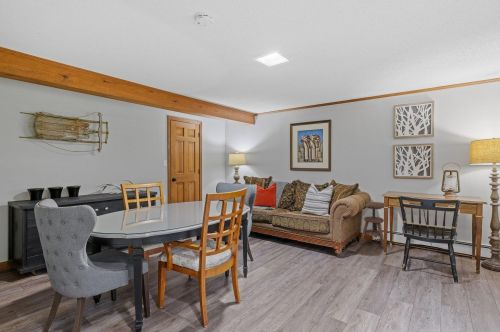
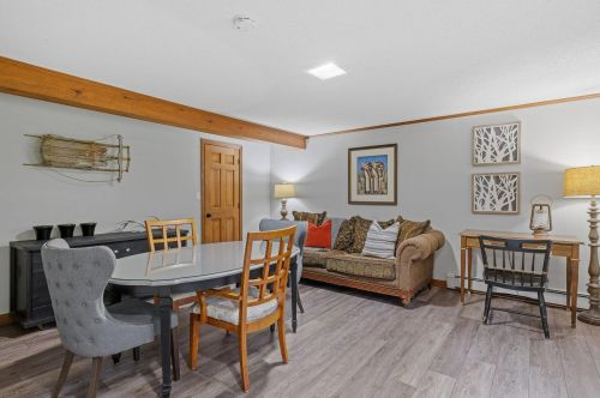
- side table (373, 223)
